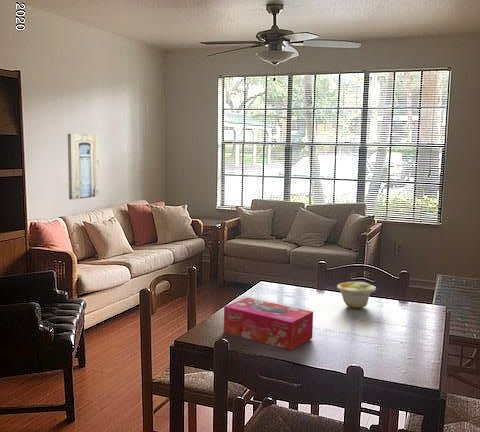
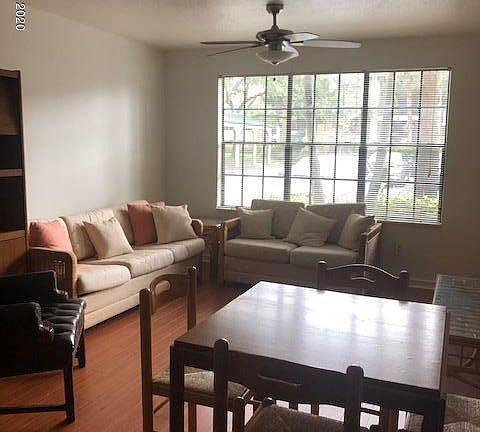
- wall art (83, 166)
- bowl (356, 295)
- tissue box (267, 322)
